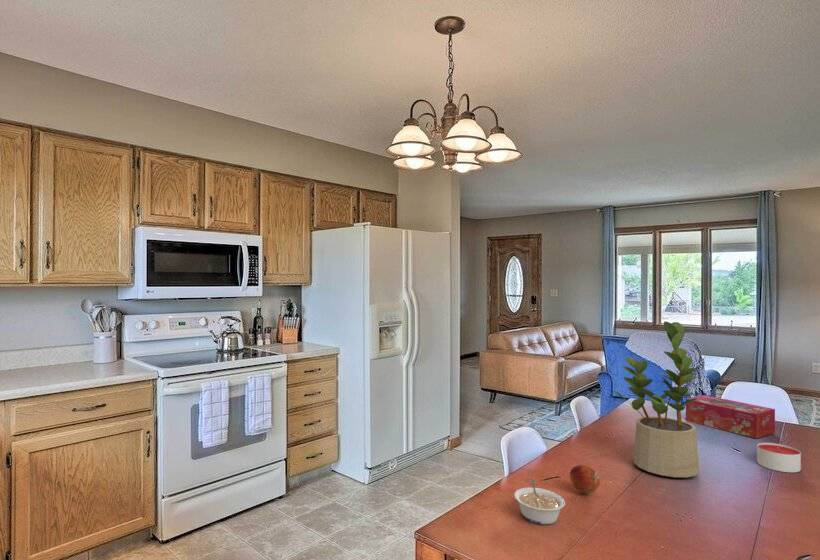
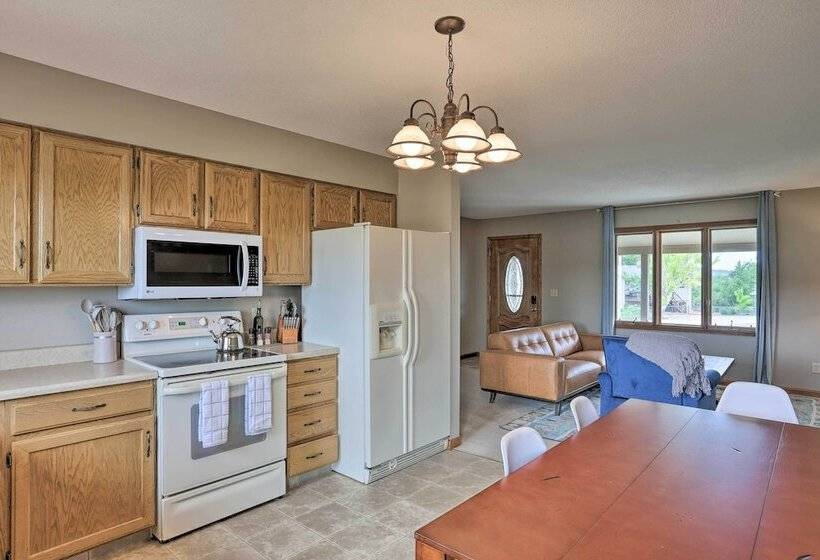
- potted plant (655, 395)
- candle (778, 456)
- tissue box (728, 415)
- fruit (584, 479)
- legume (537, 504)
